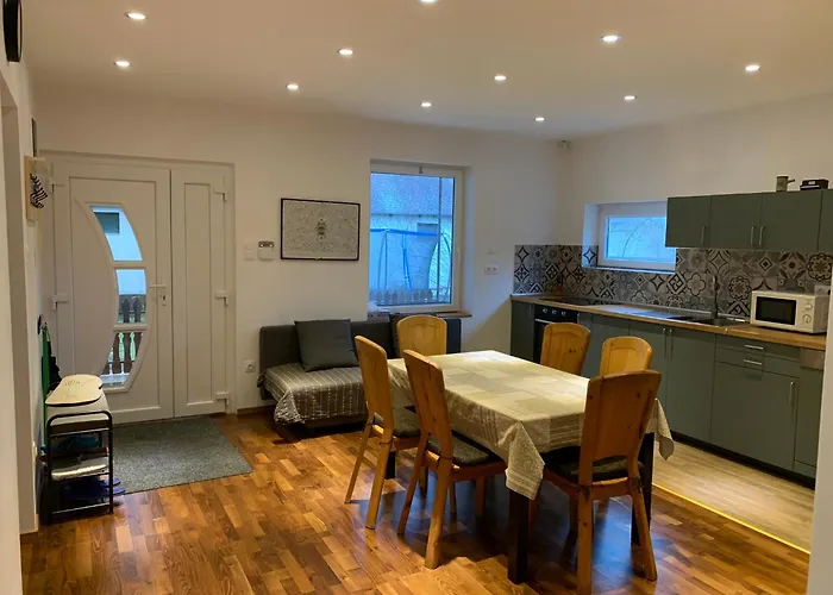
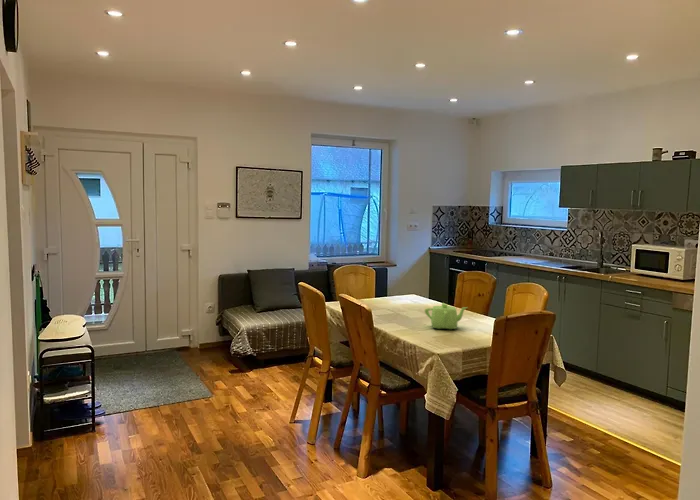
+ teapot (445, 315)
